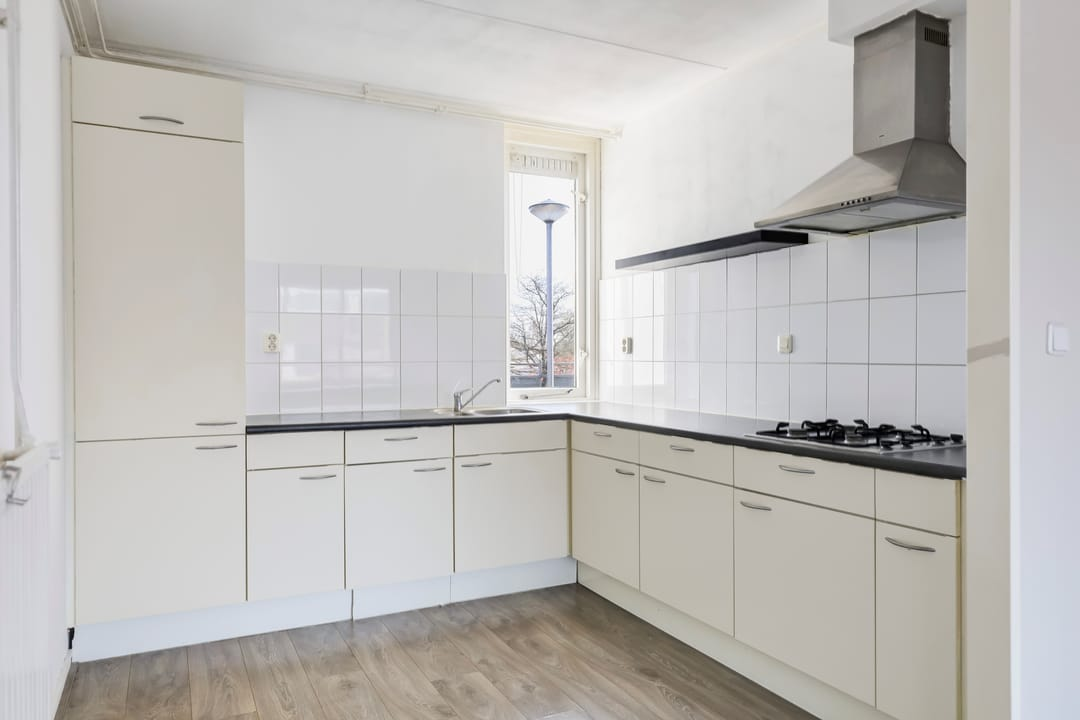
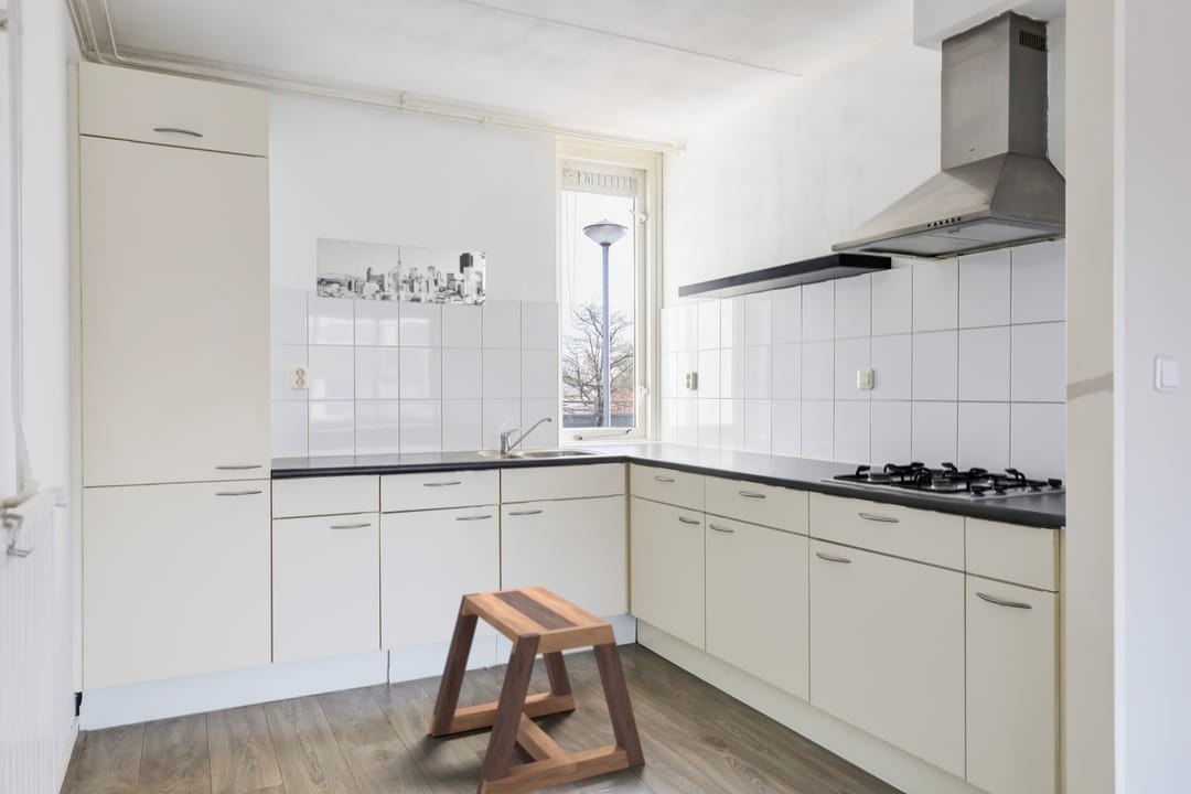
+ wall art (405, 273)
+ stool (530, 676)
